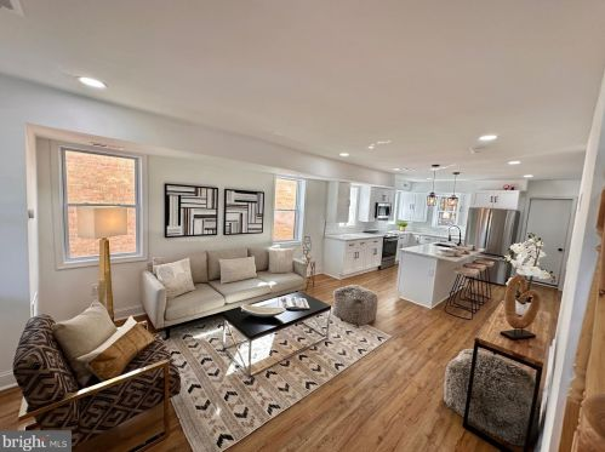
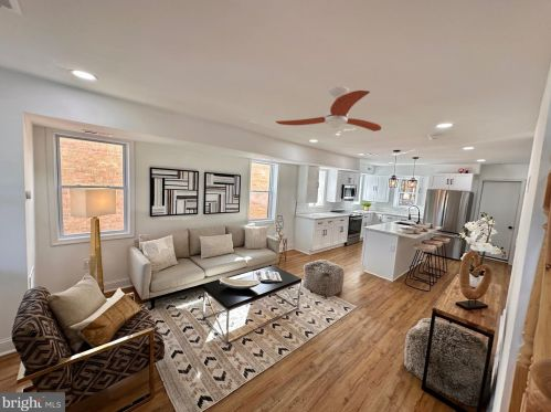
+ ceiling fan (330, 107)
